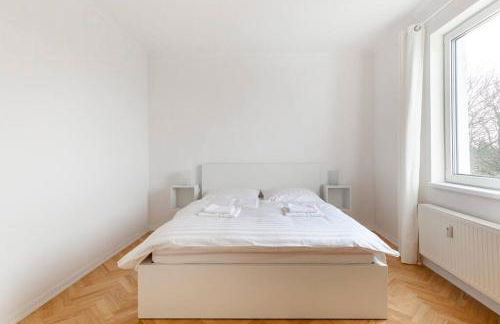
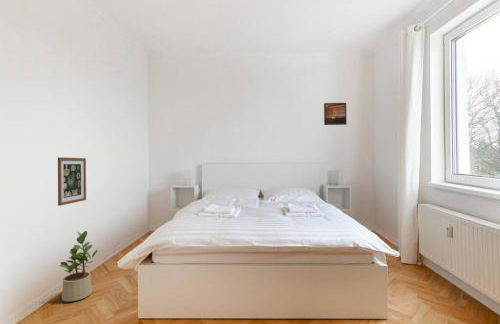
+ wall art (72, 180)
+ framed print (335, 113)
+ potted plant (75, 262)
